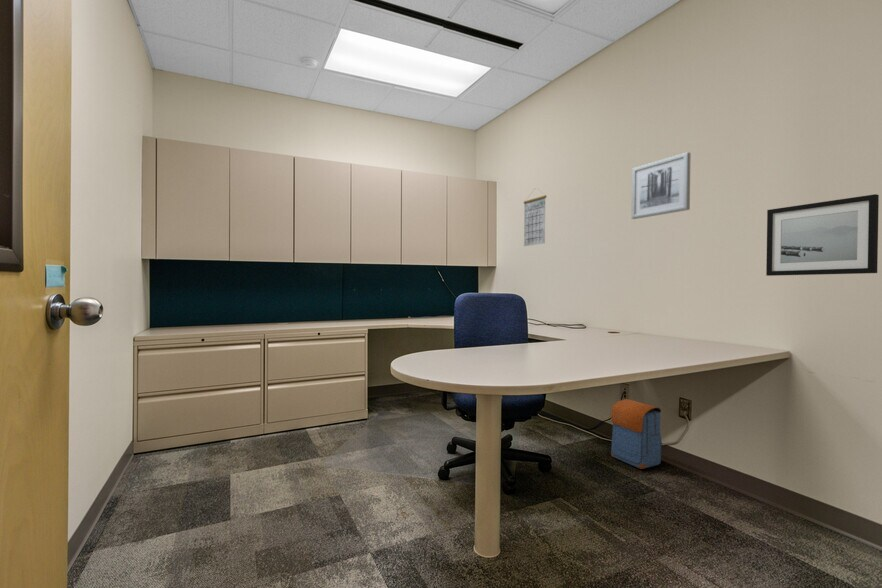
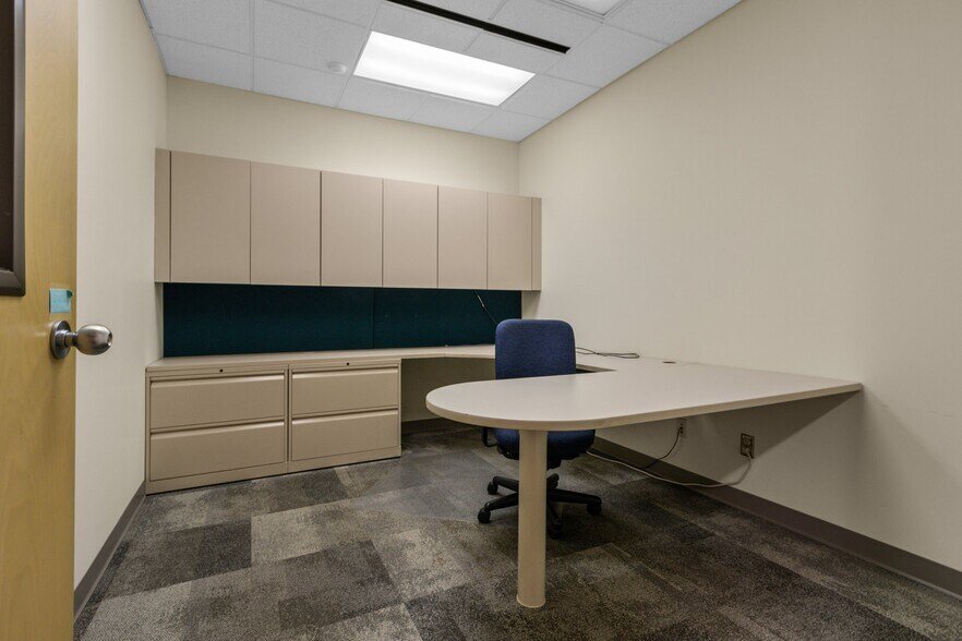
- calendar (534, 216)
- wall art (817, 238)
- wall art (659, 187)
- backpack (638, 431)
